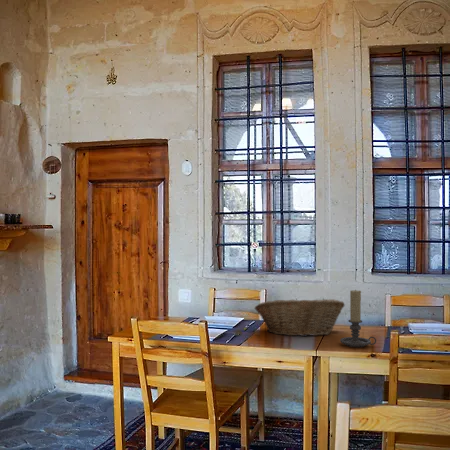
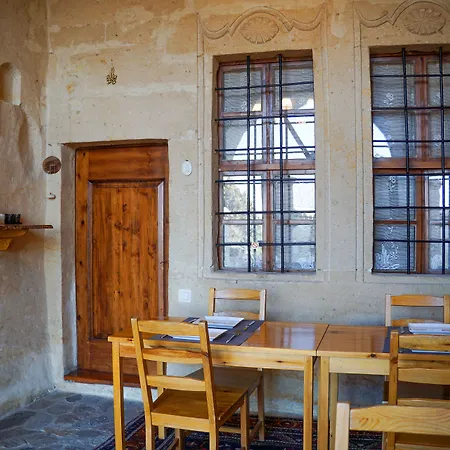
- fruit basket (299, 313)
- candle holder (358, 317)
